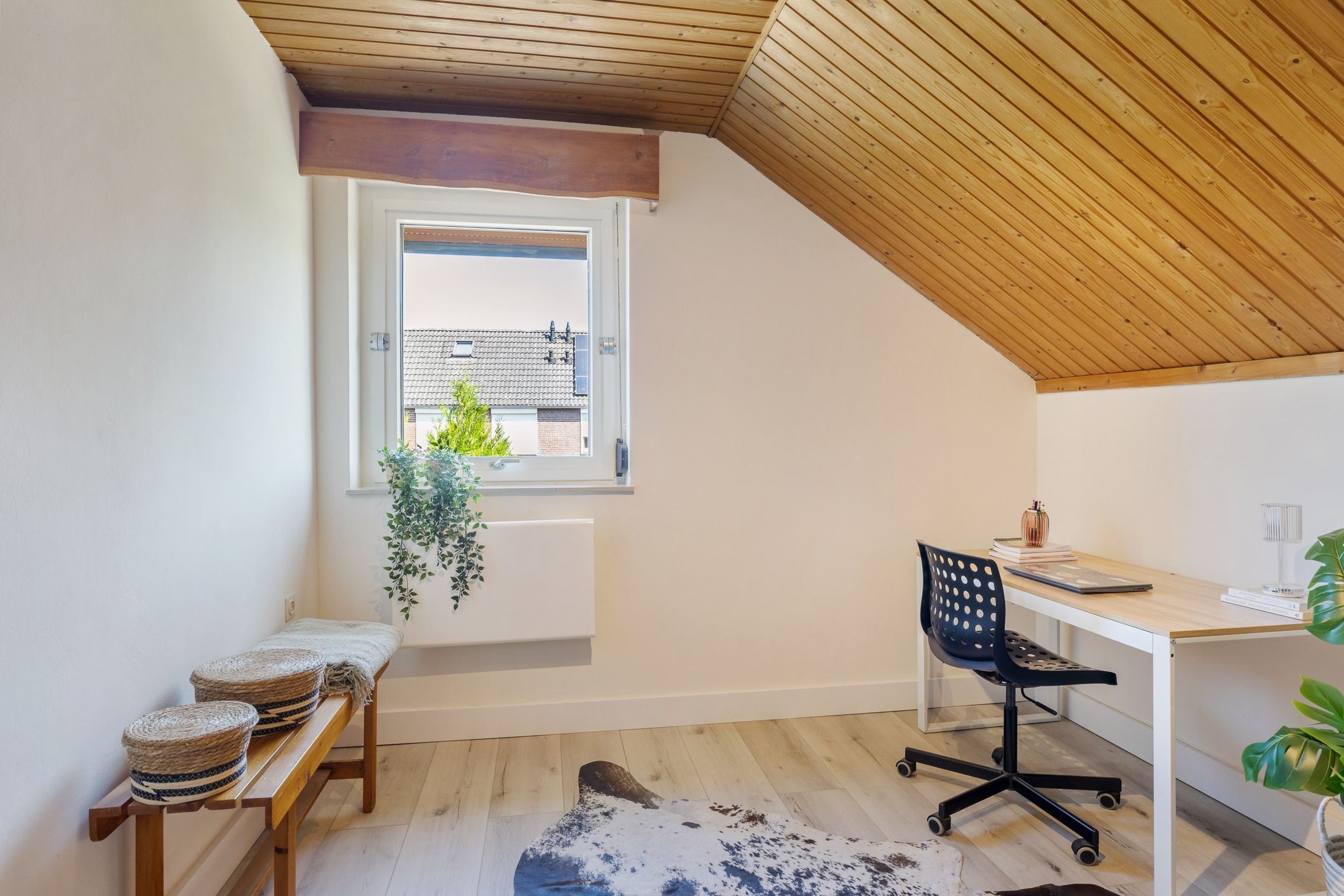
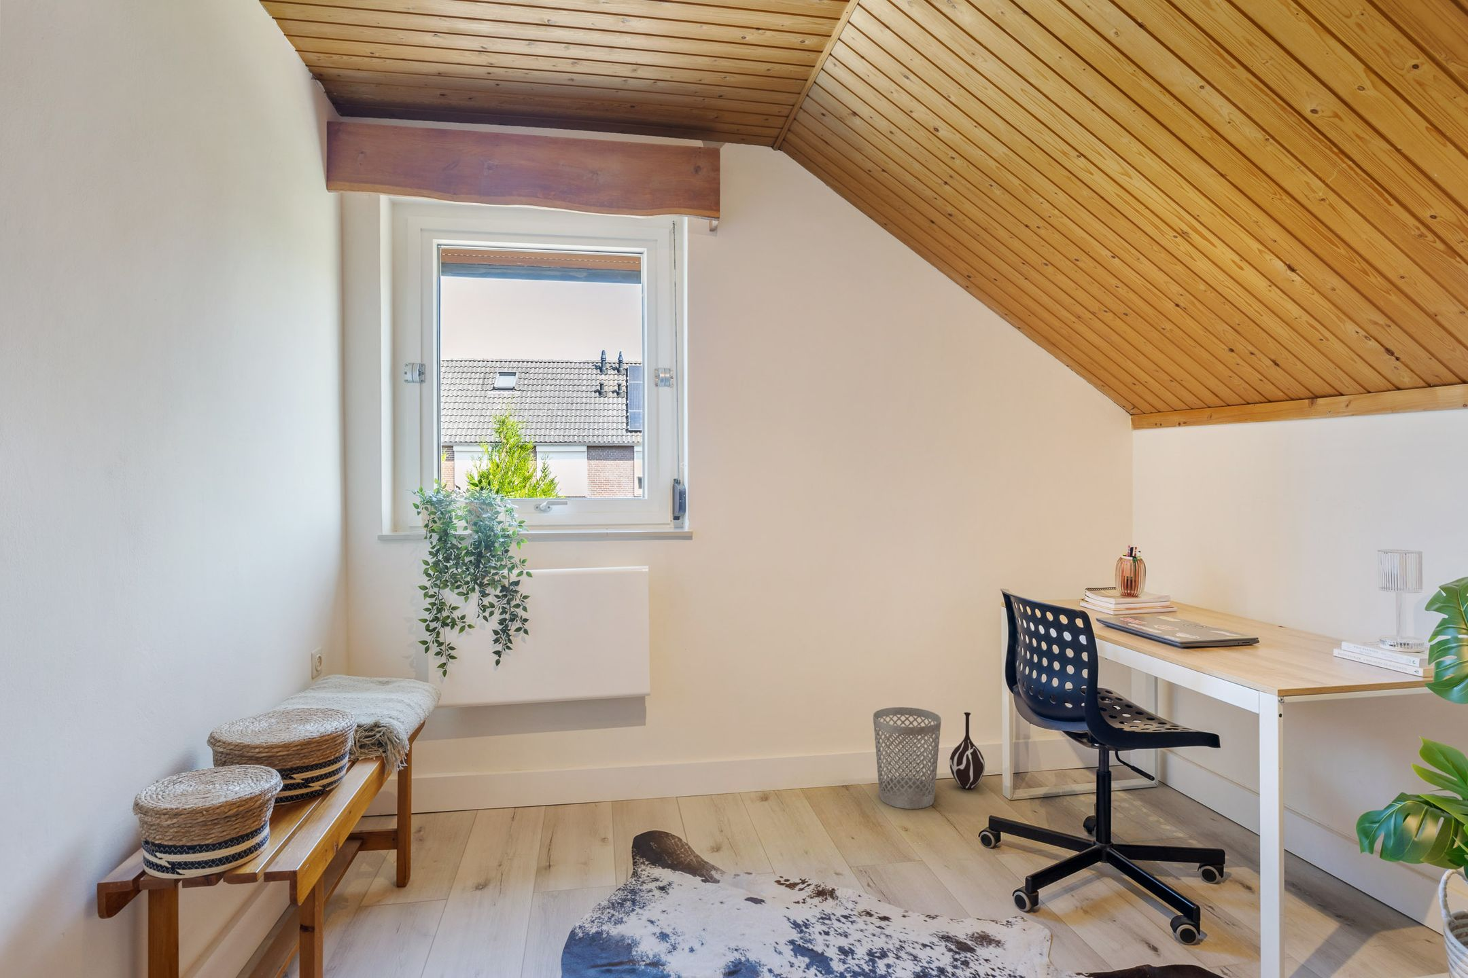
+ wastebasket (907, 758)
+ vase (967, 750)
